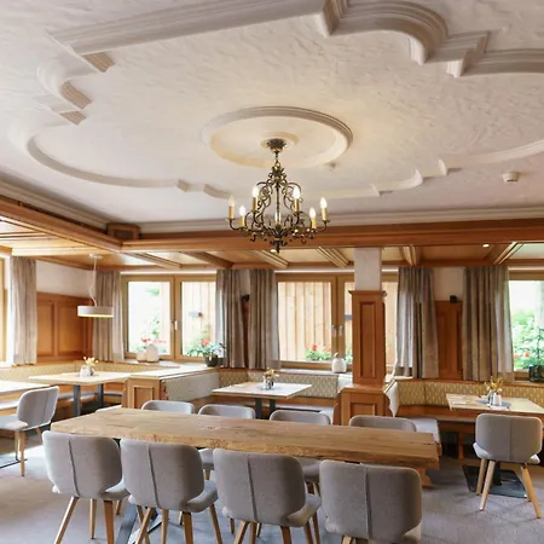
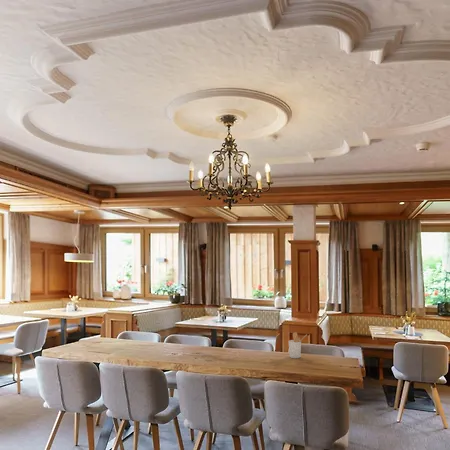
+ utensil holder (298, 345)
